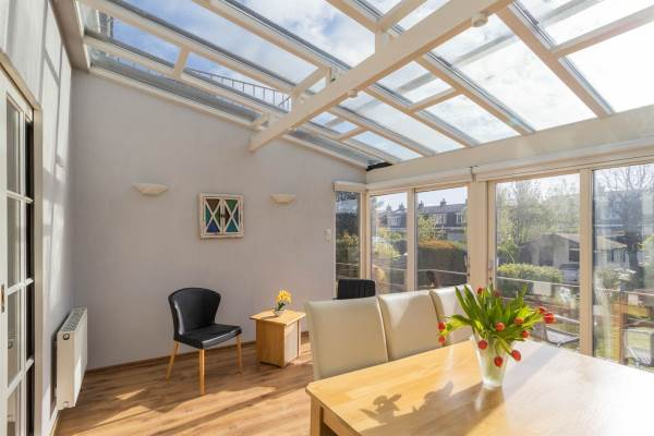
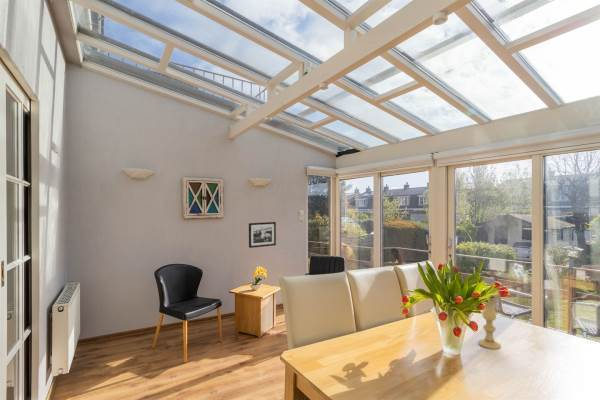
+ picture frame (262, 234)
+ candle holder (489, 310)
